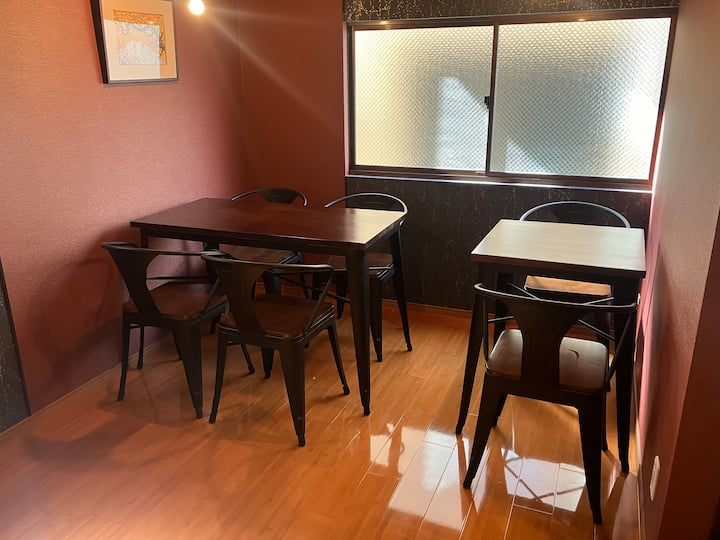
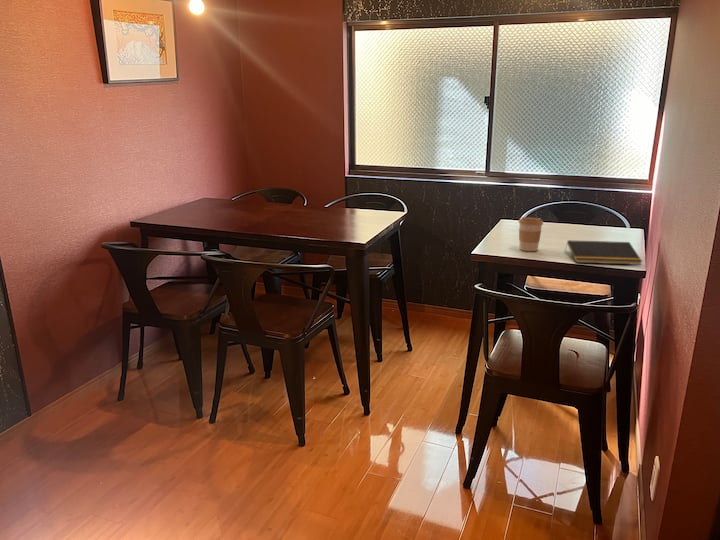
+ notepad (603, 252)
+ coffee cup (529, 233)
